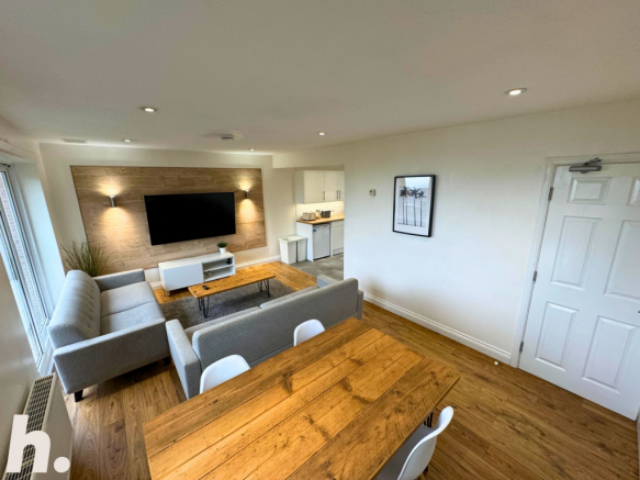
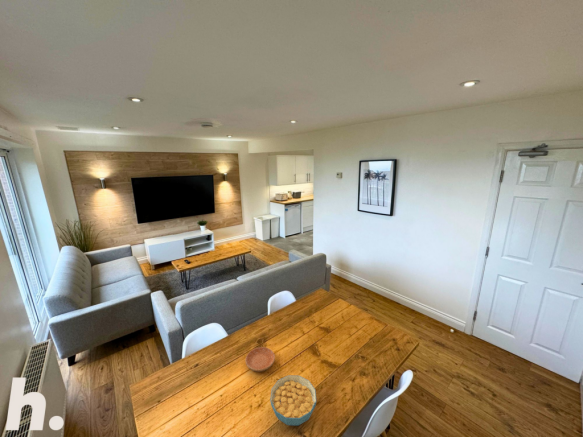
+ cereal bowl (293, 404)
+ saucer (260, 359)
